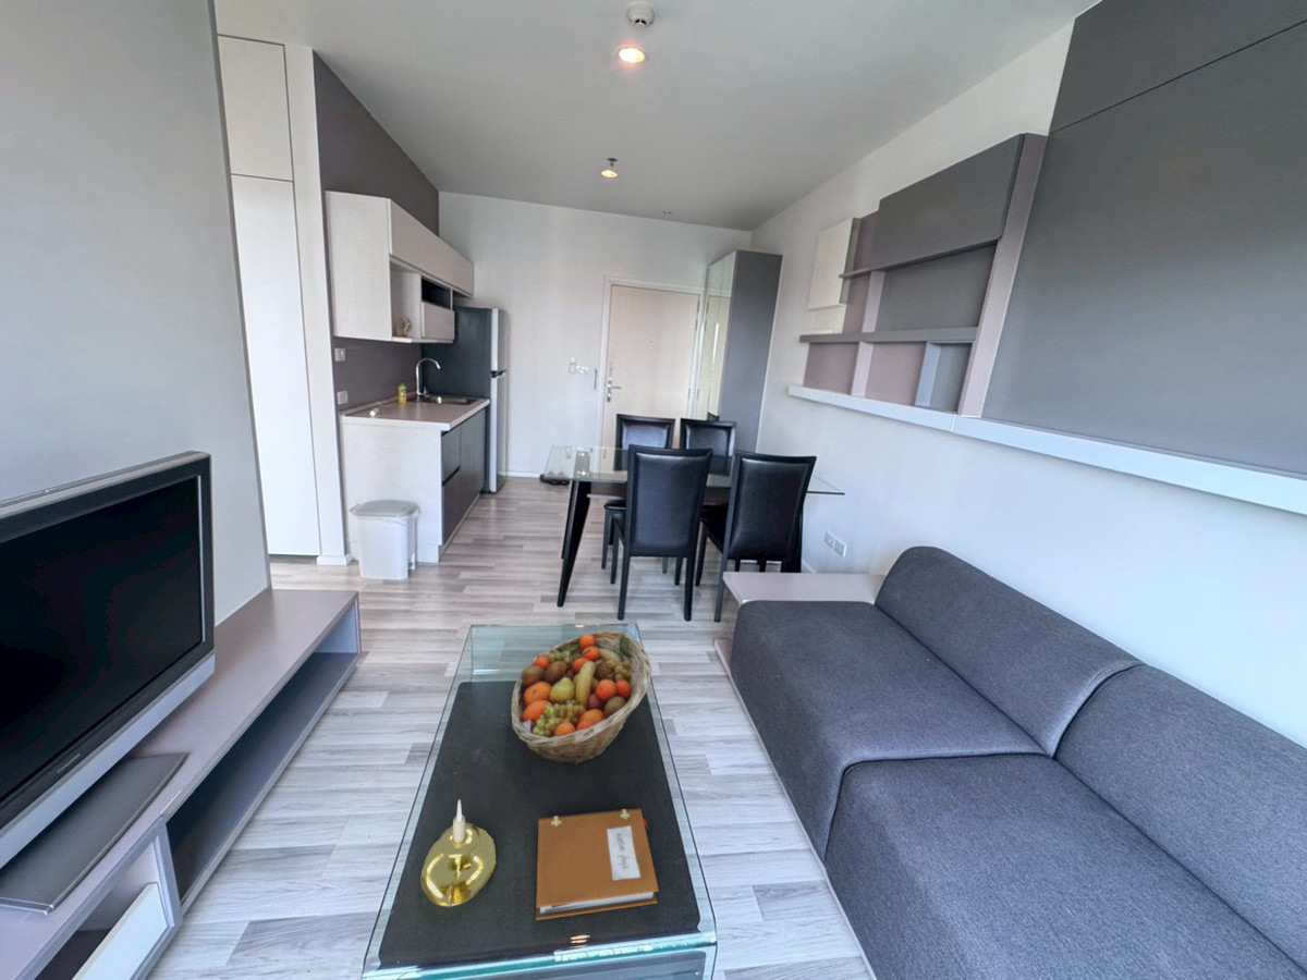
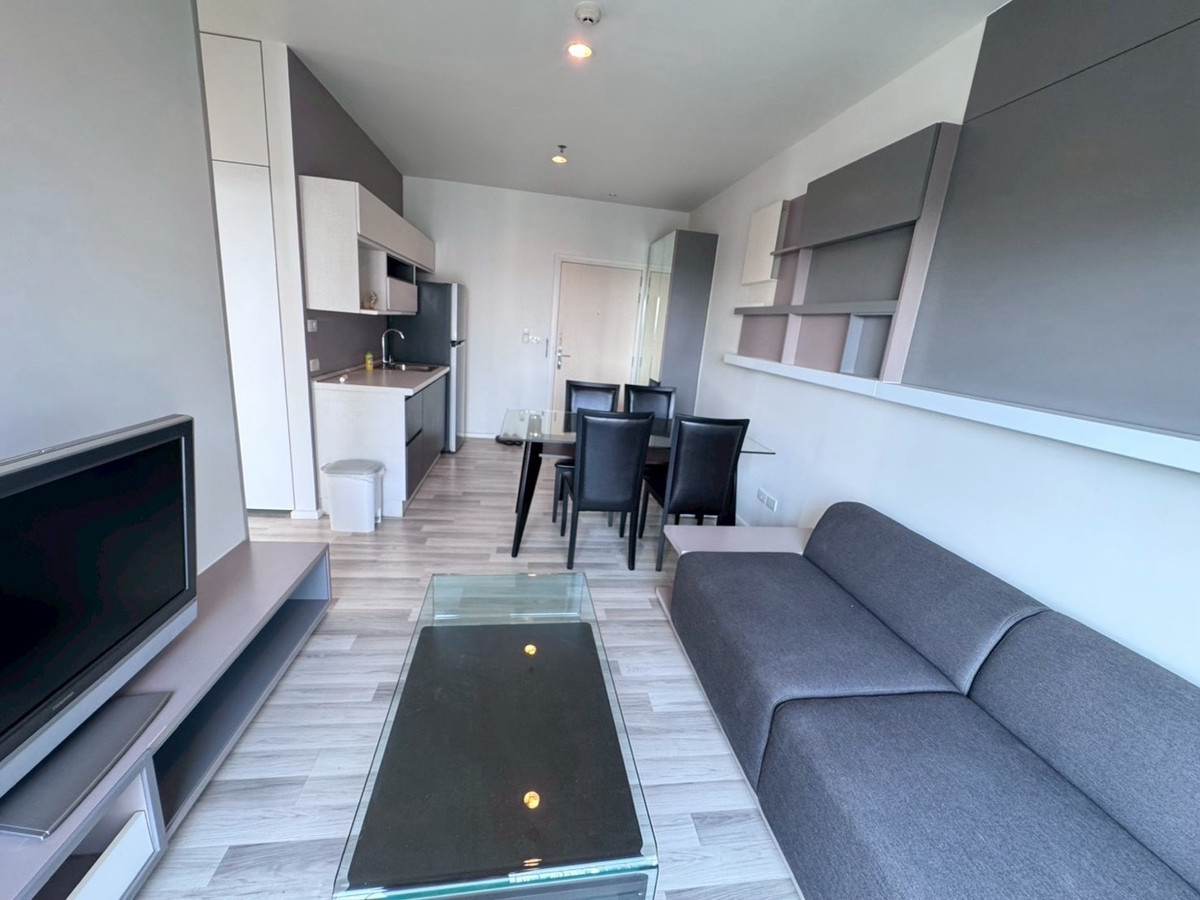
- candle holder (457, 842)
- fruit basket (581, 690)
- notebook (597, 856)
